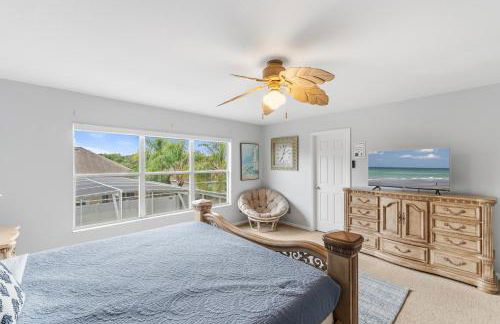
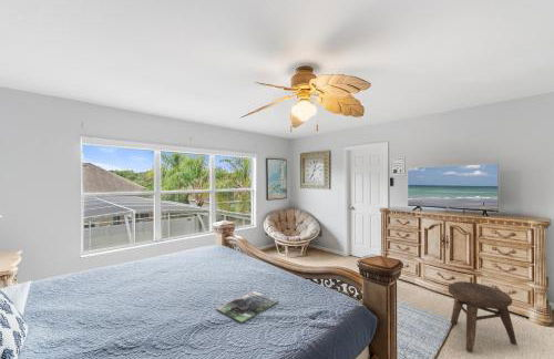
+ stool (475, 312)
+ magazine (248, 305)
